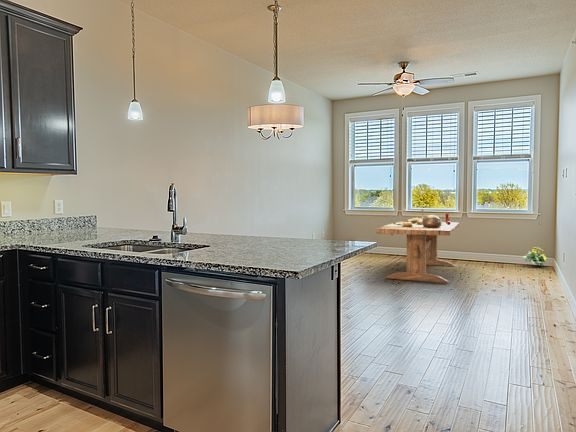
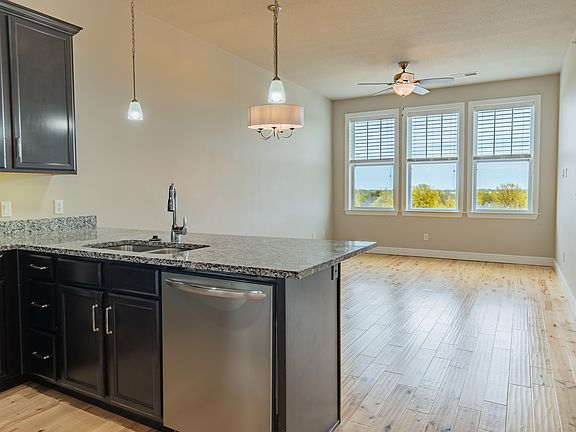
- flowering plant (534, 256)
- dining table (420, 240)
